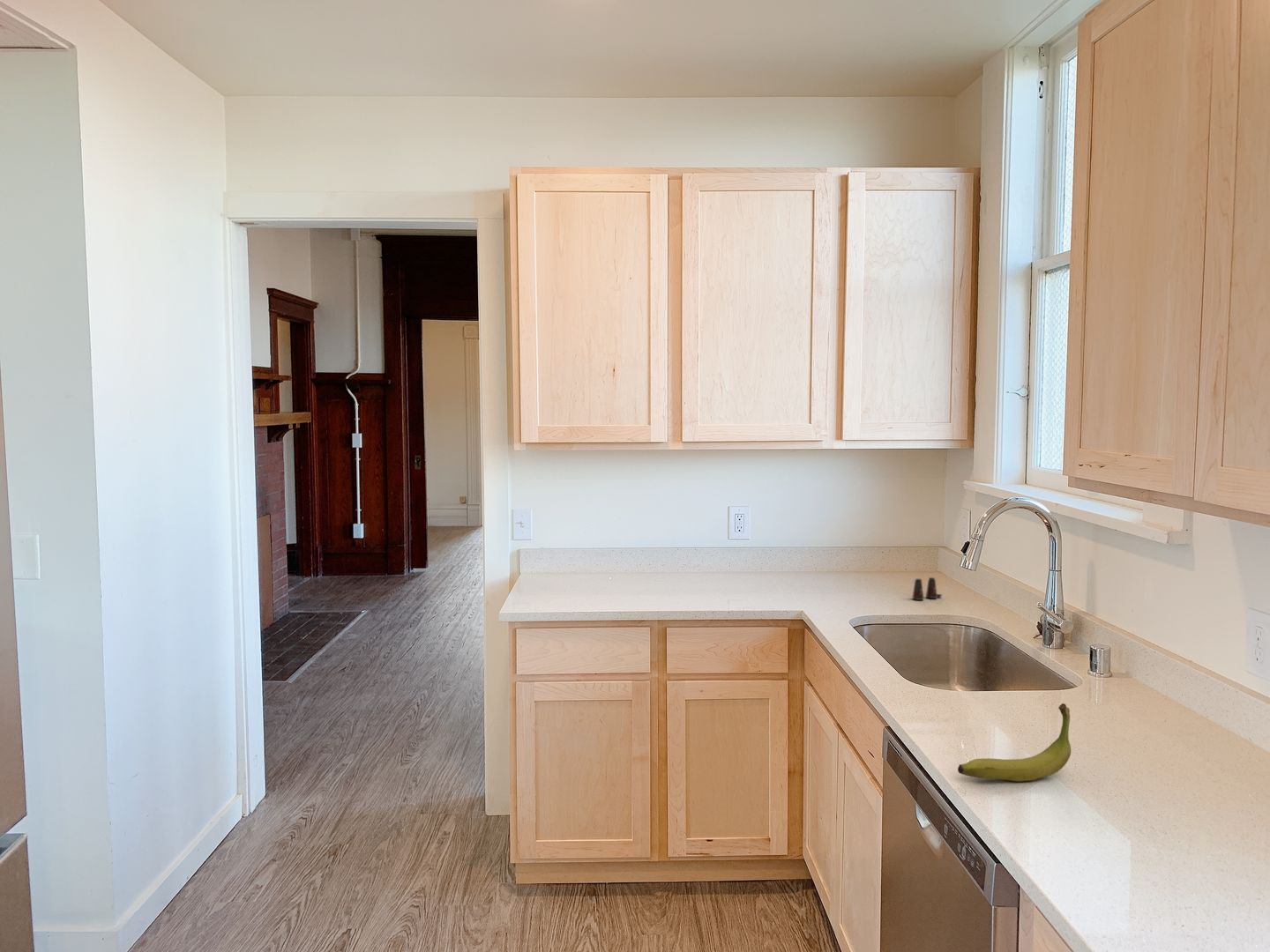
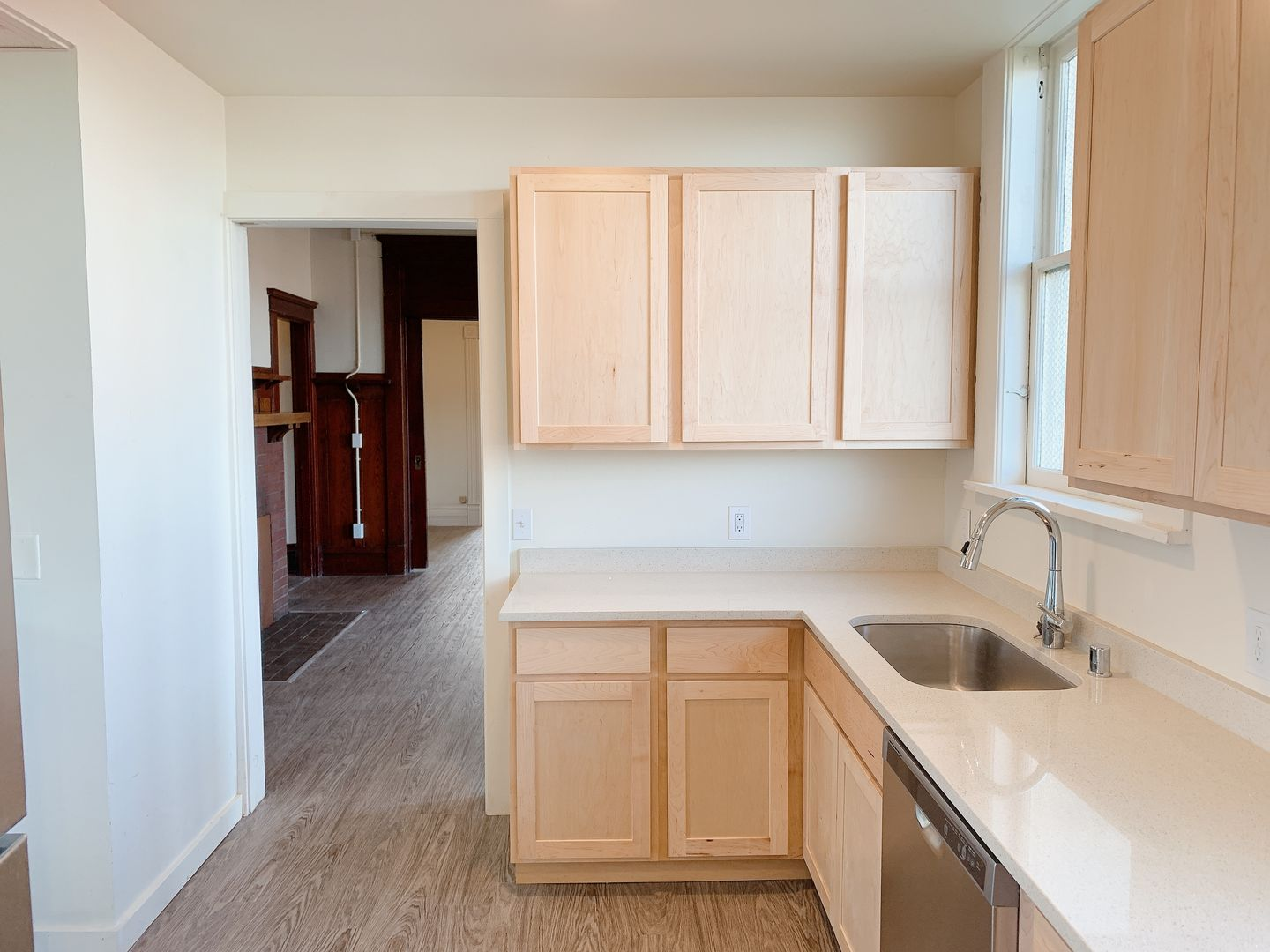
- salt shaker (927, 588)
- banana (1014, 759)
